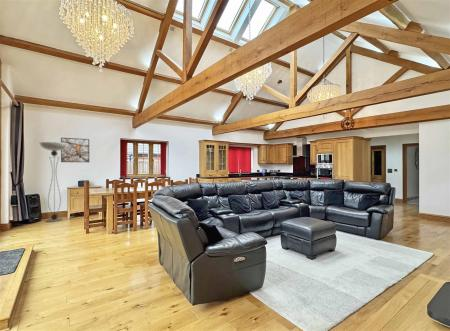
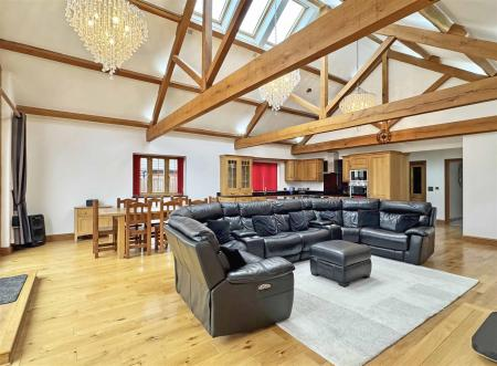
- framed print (75, 150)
- floor lamp (54, 181)
